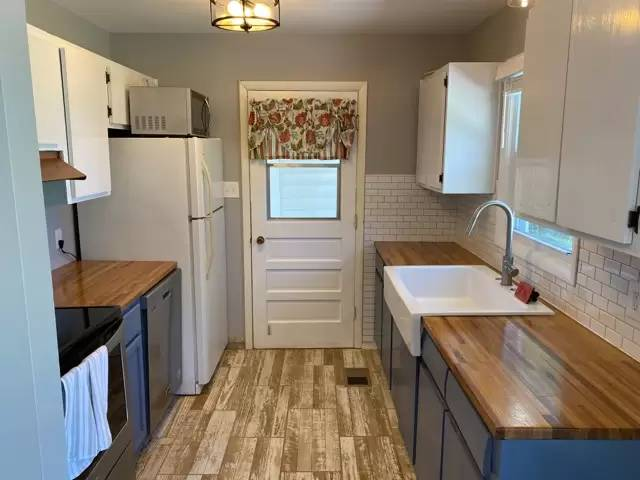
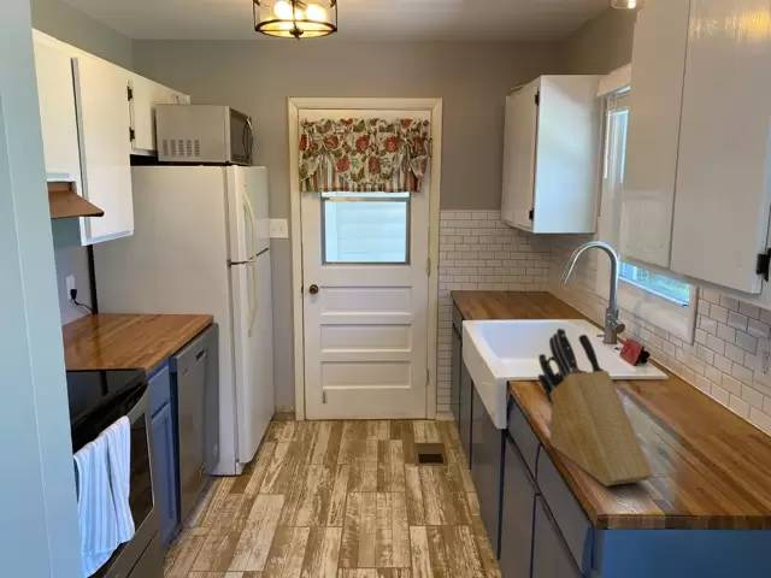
+ knife block (589, 397)
